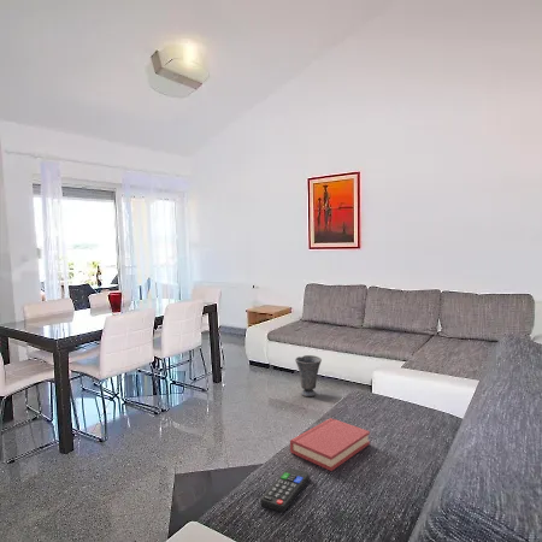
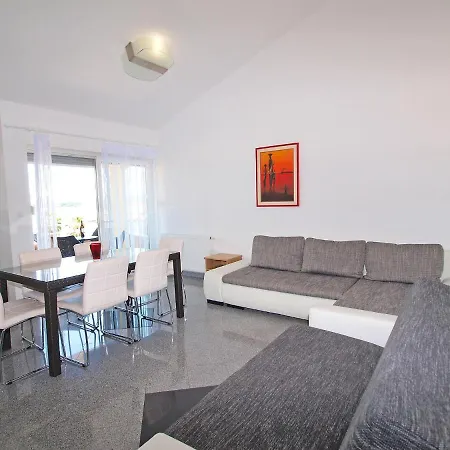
- remote control (285, 488)
- hardback book (330, 441)
- vase (308, 376)
